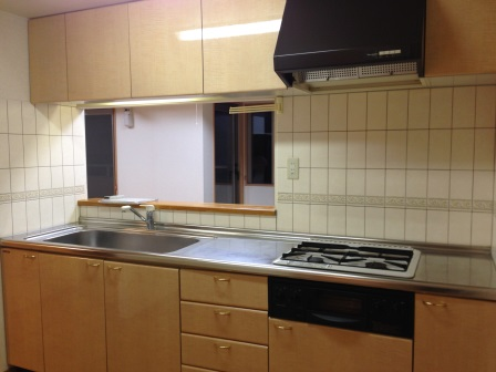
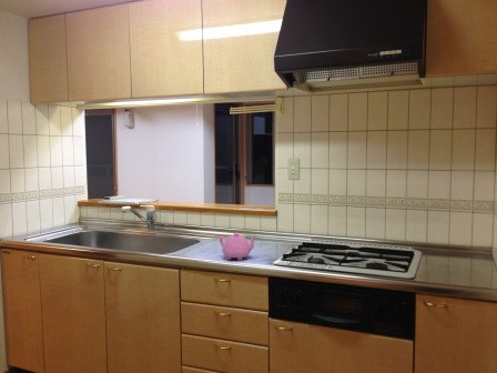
+ teapot (237, 245)
